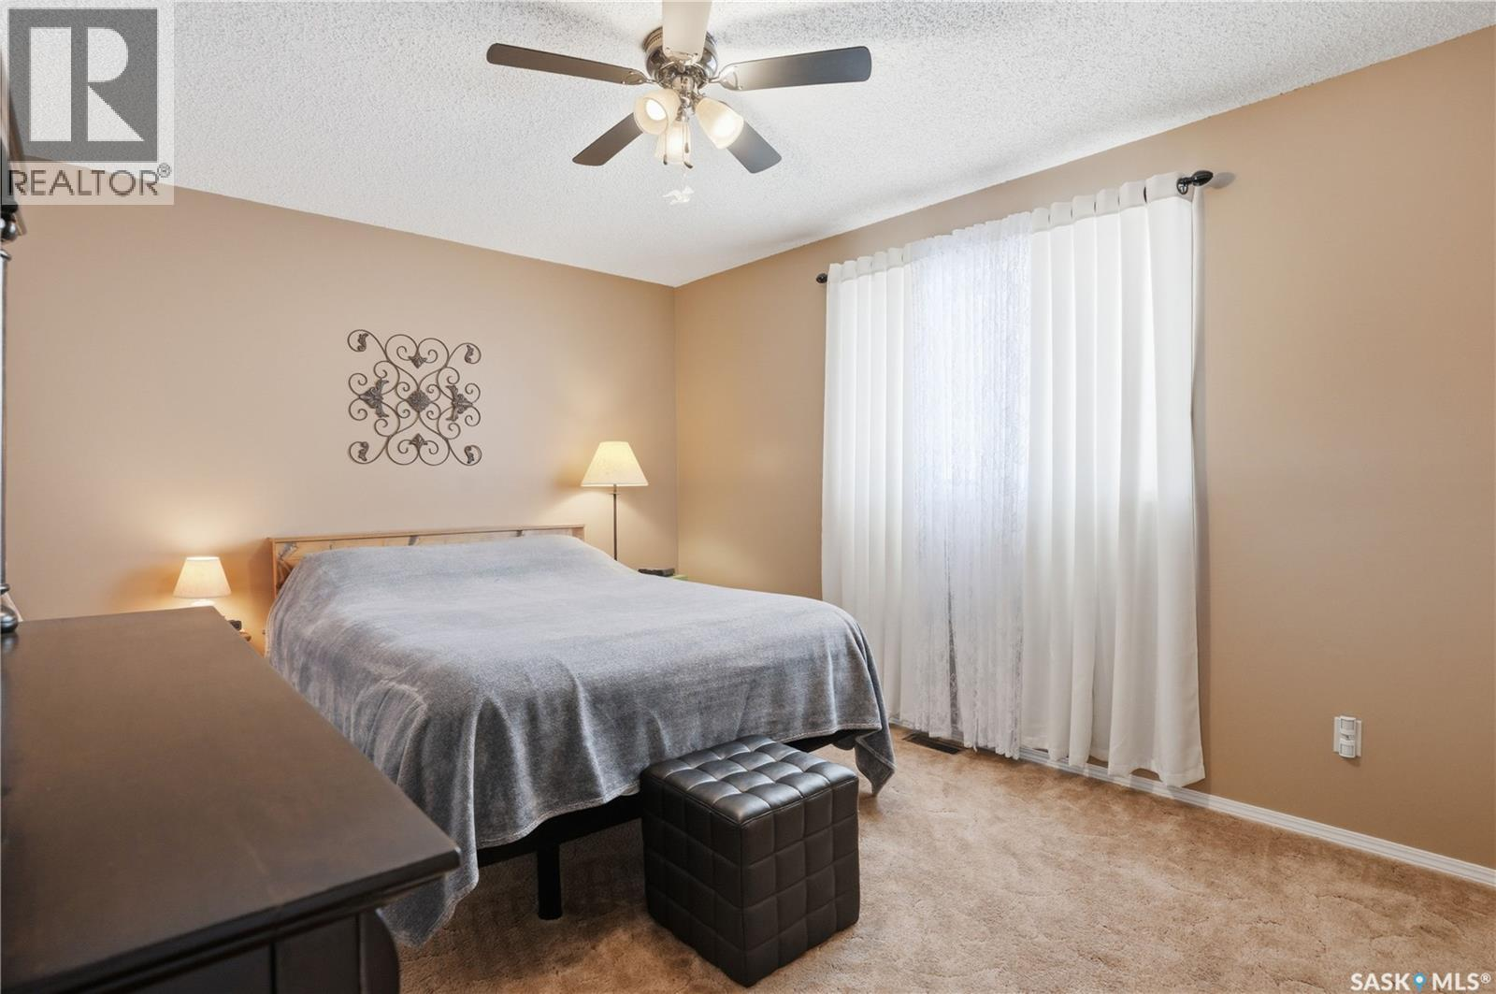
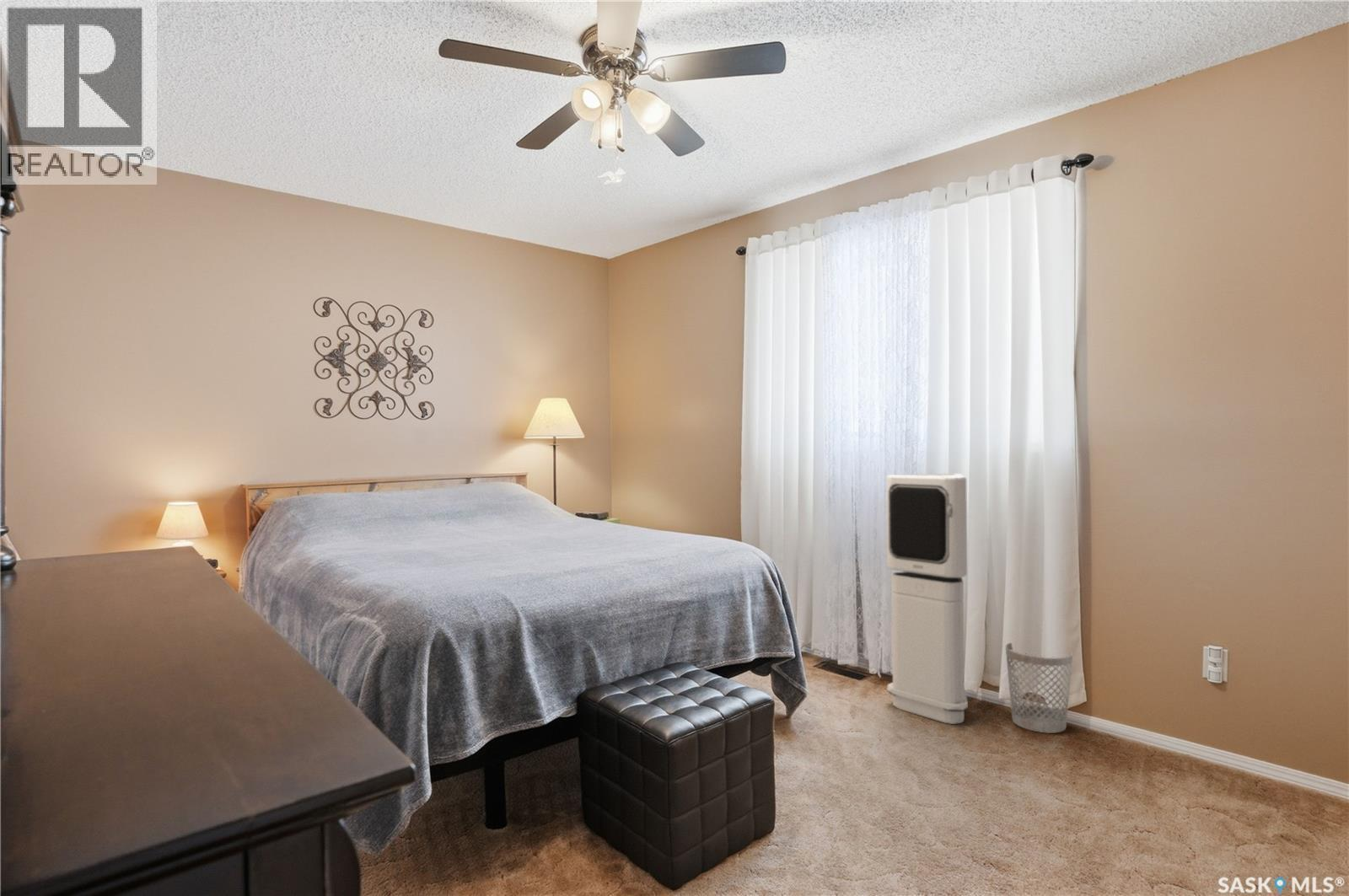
+ air purifier (939, 590)
+ wastebasket (1037, 688)
